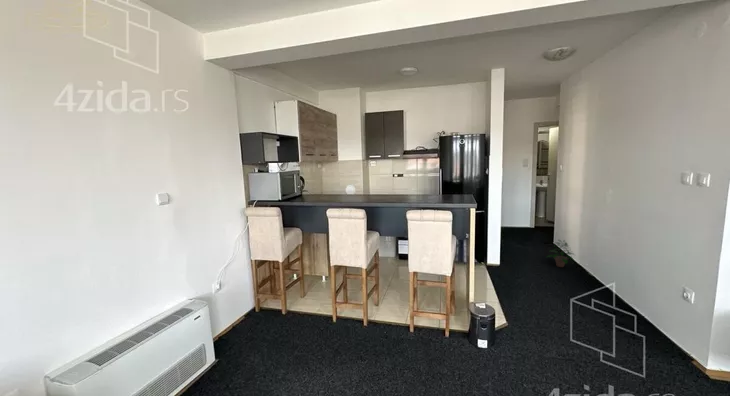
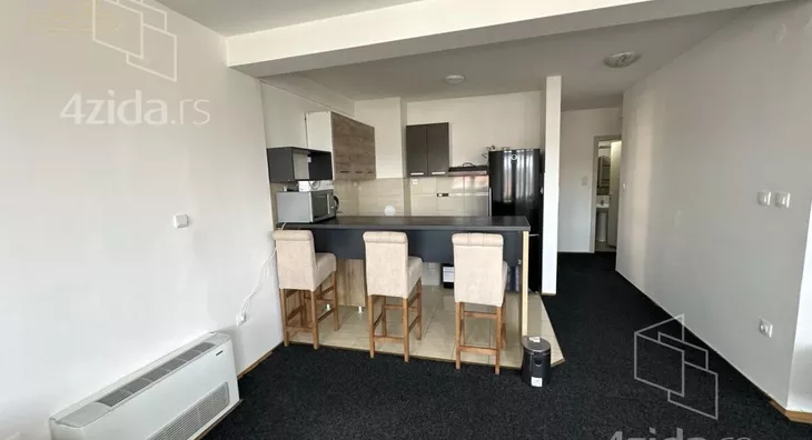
- potted plant (560, 252)
